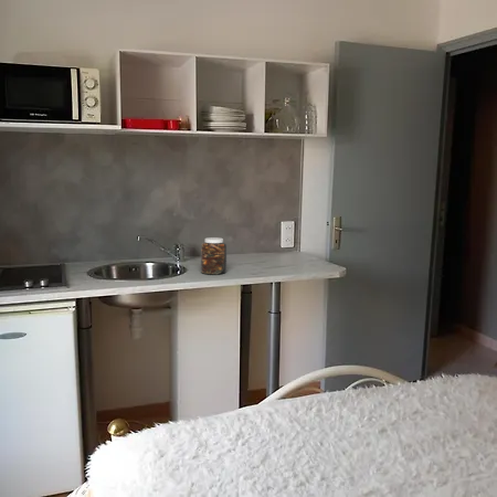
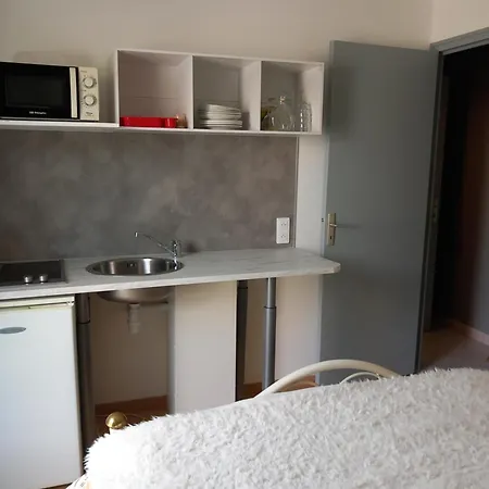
- jar (213, 255)
